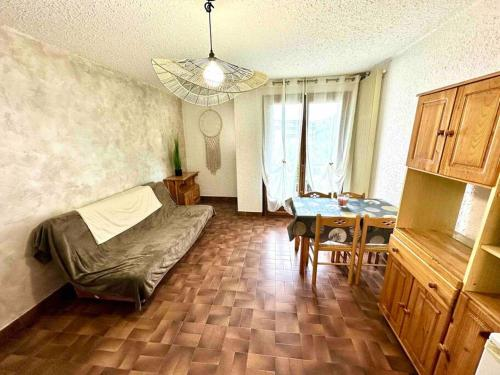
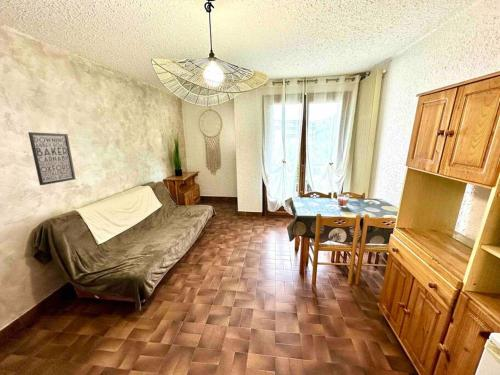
+ wall art (54, 158)
